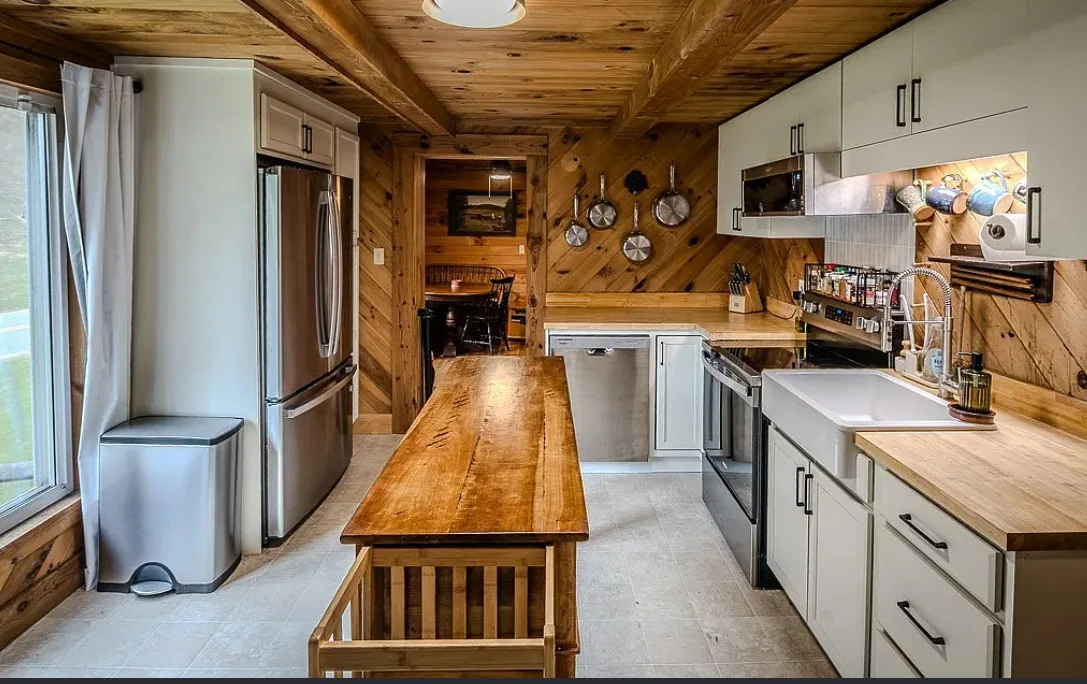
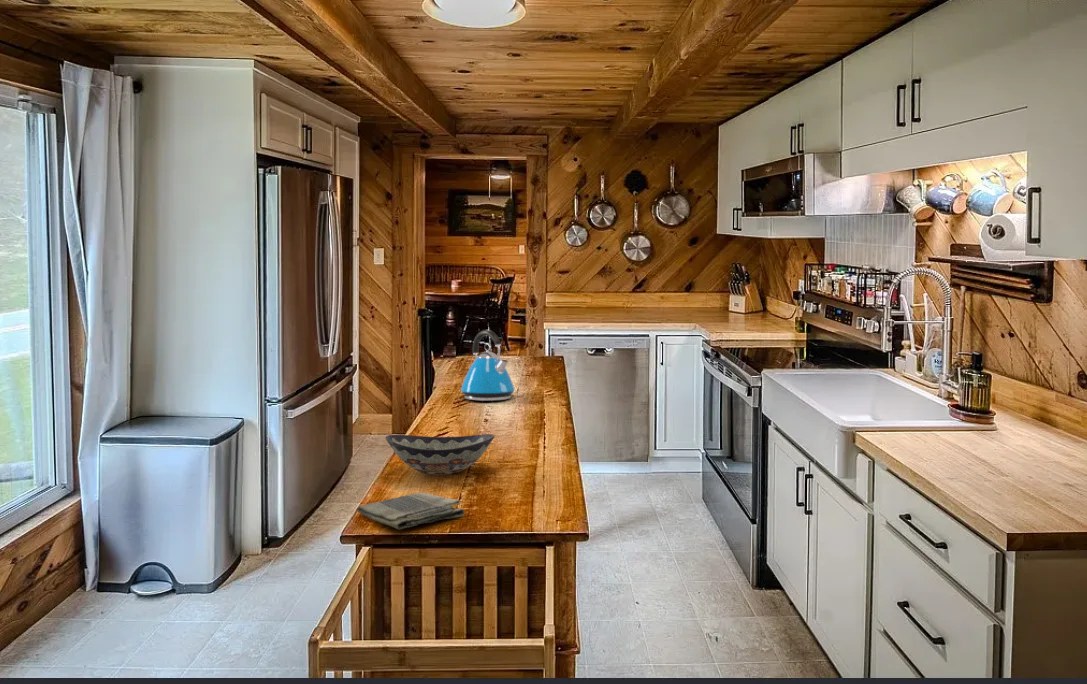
+ kettle (486, 363)
+ decorative bowl (440, 453)
+ dish towel (411, 507)
